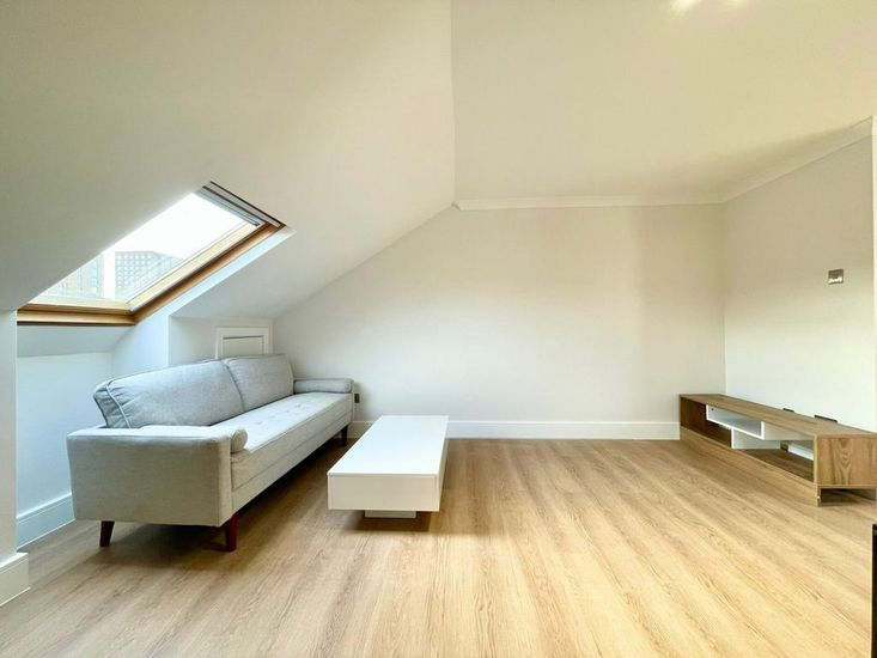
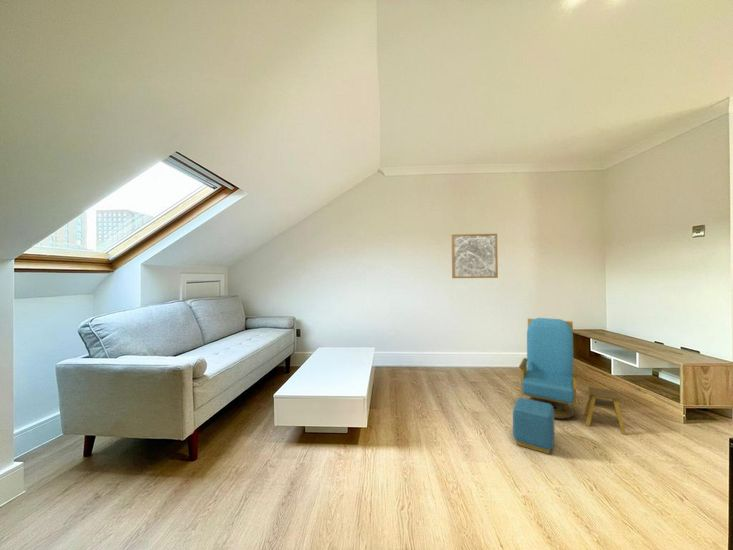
+ armchair (547, 370)
+ wall art (474, 256)
